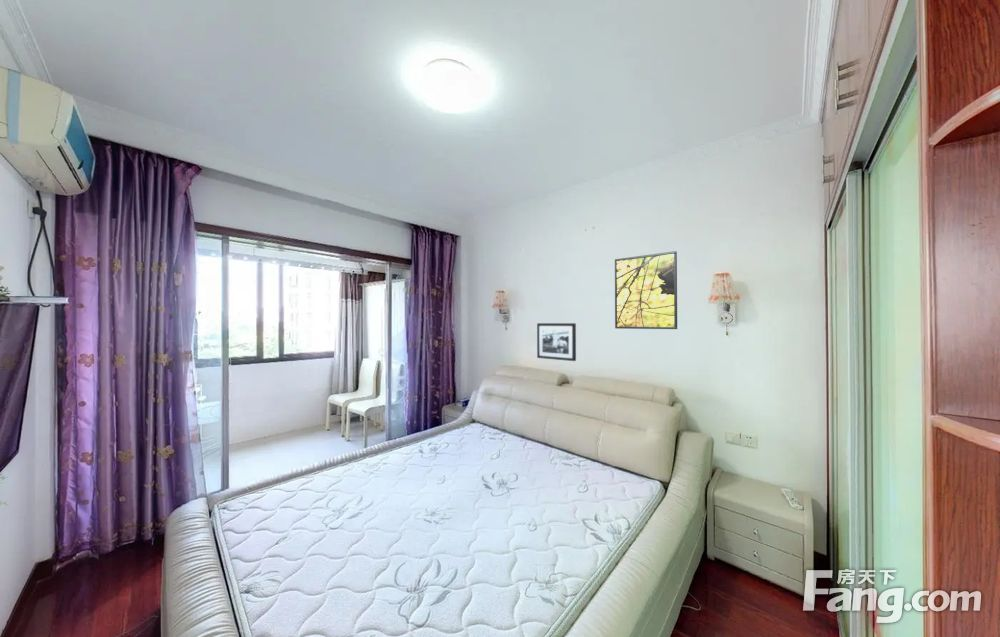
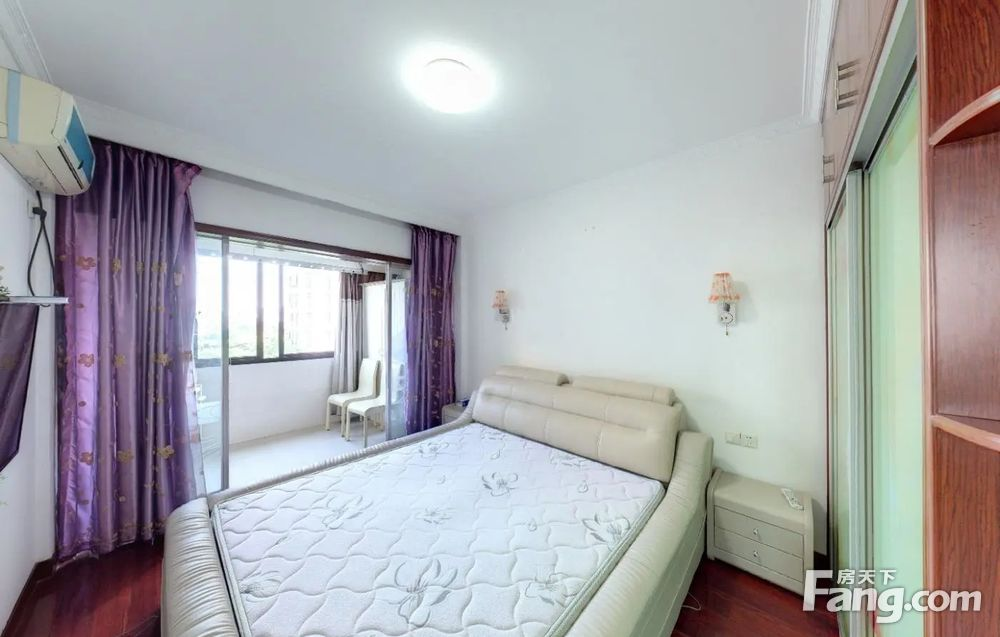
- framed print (644, 292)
- picture frame (555, 341)
